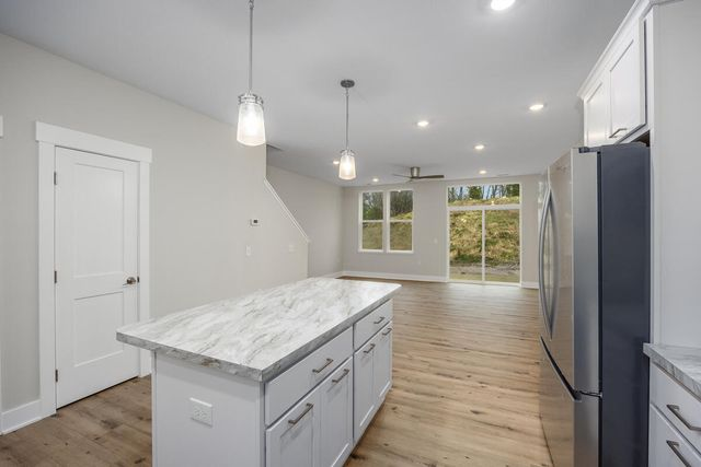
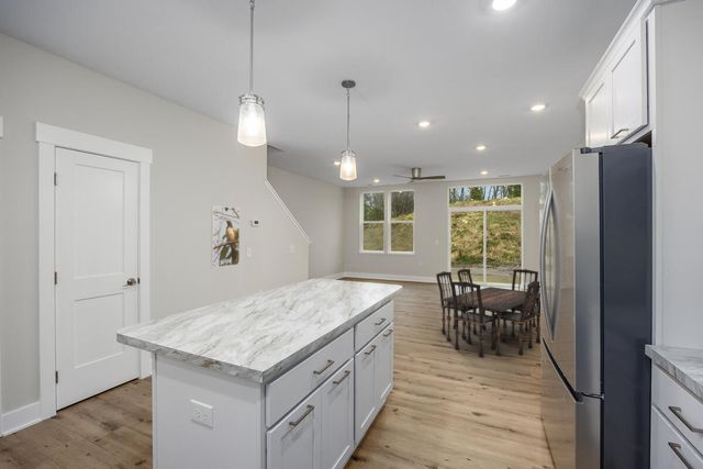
+ dining table (493, 304)
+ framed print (225, 236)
